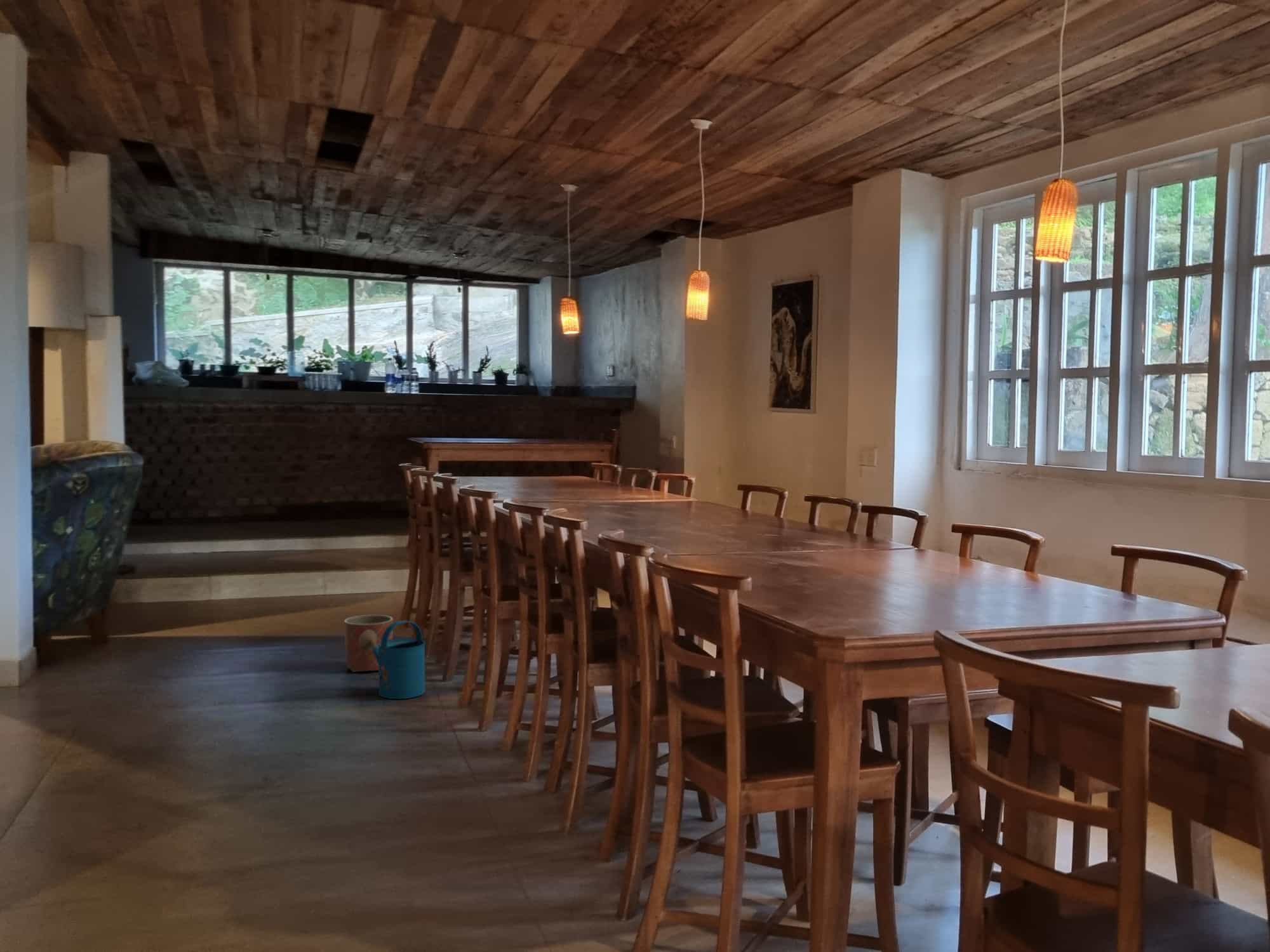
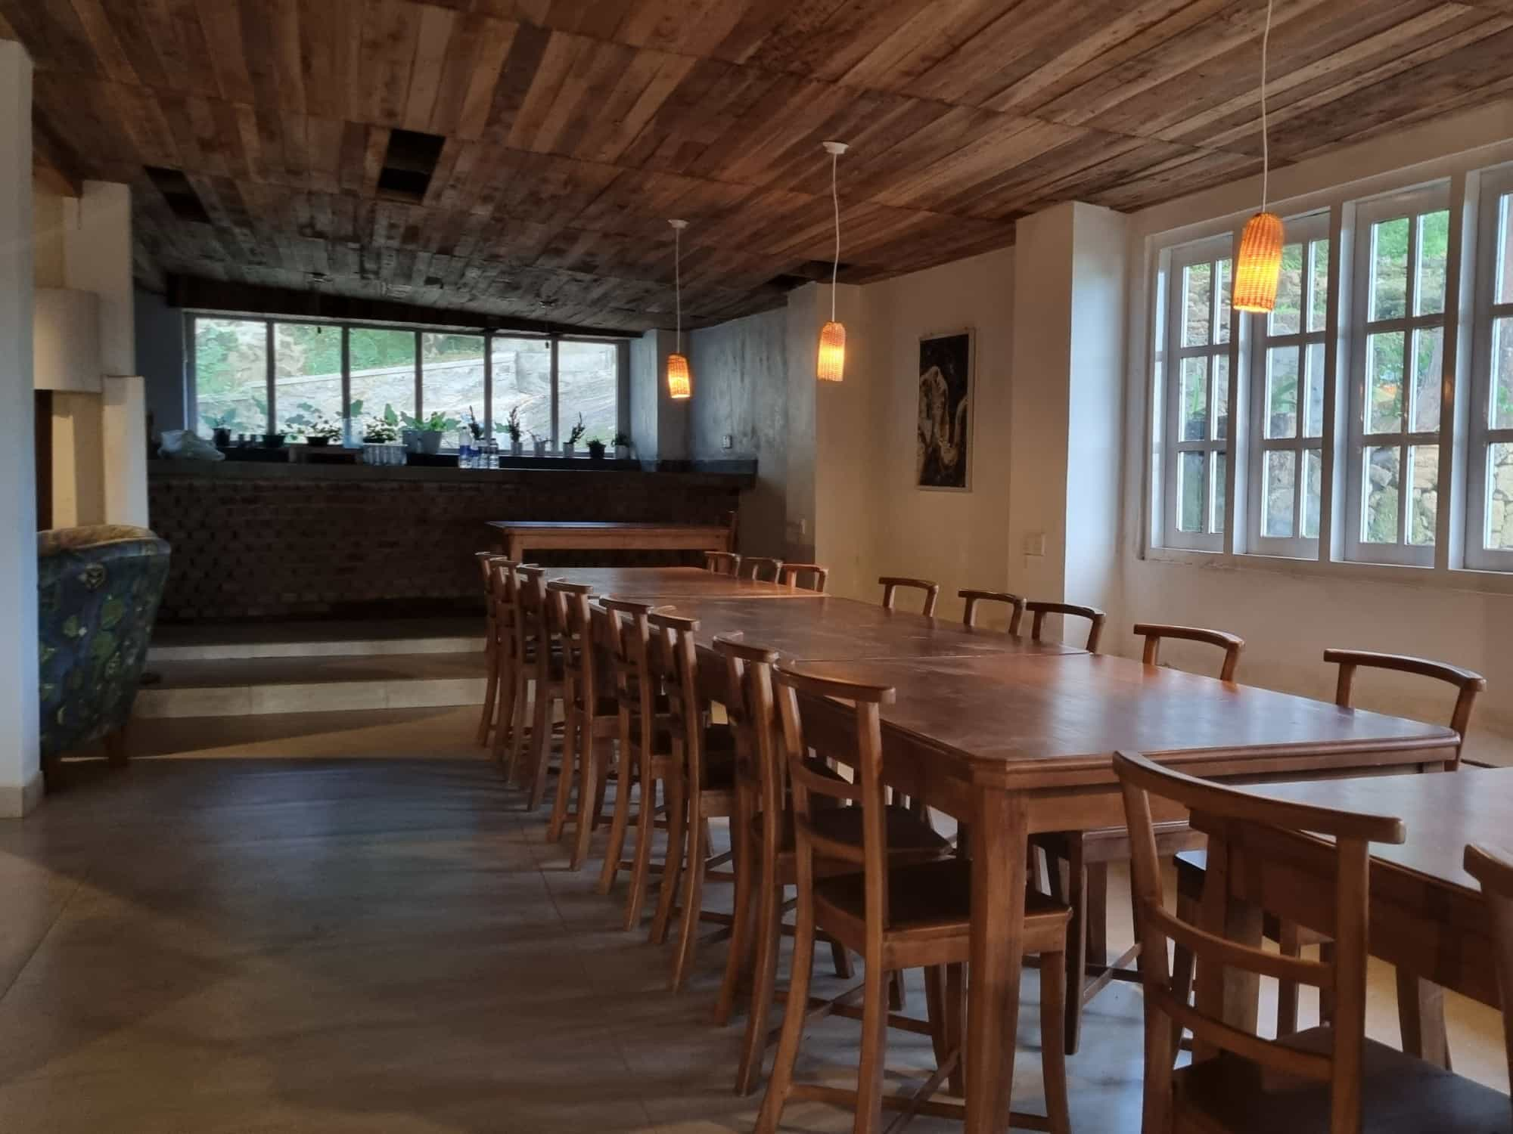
- planter (371, 650)
- watering can (391, 654)
